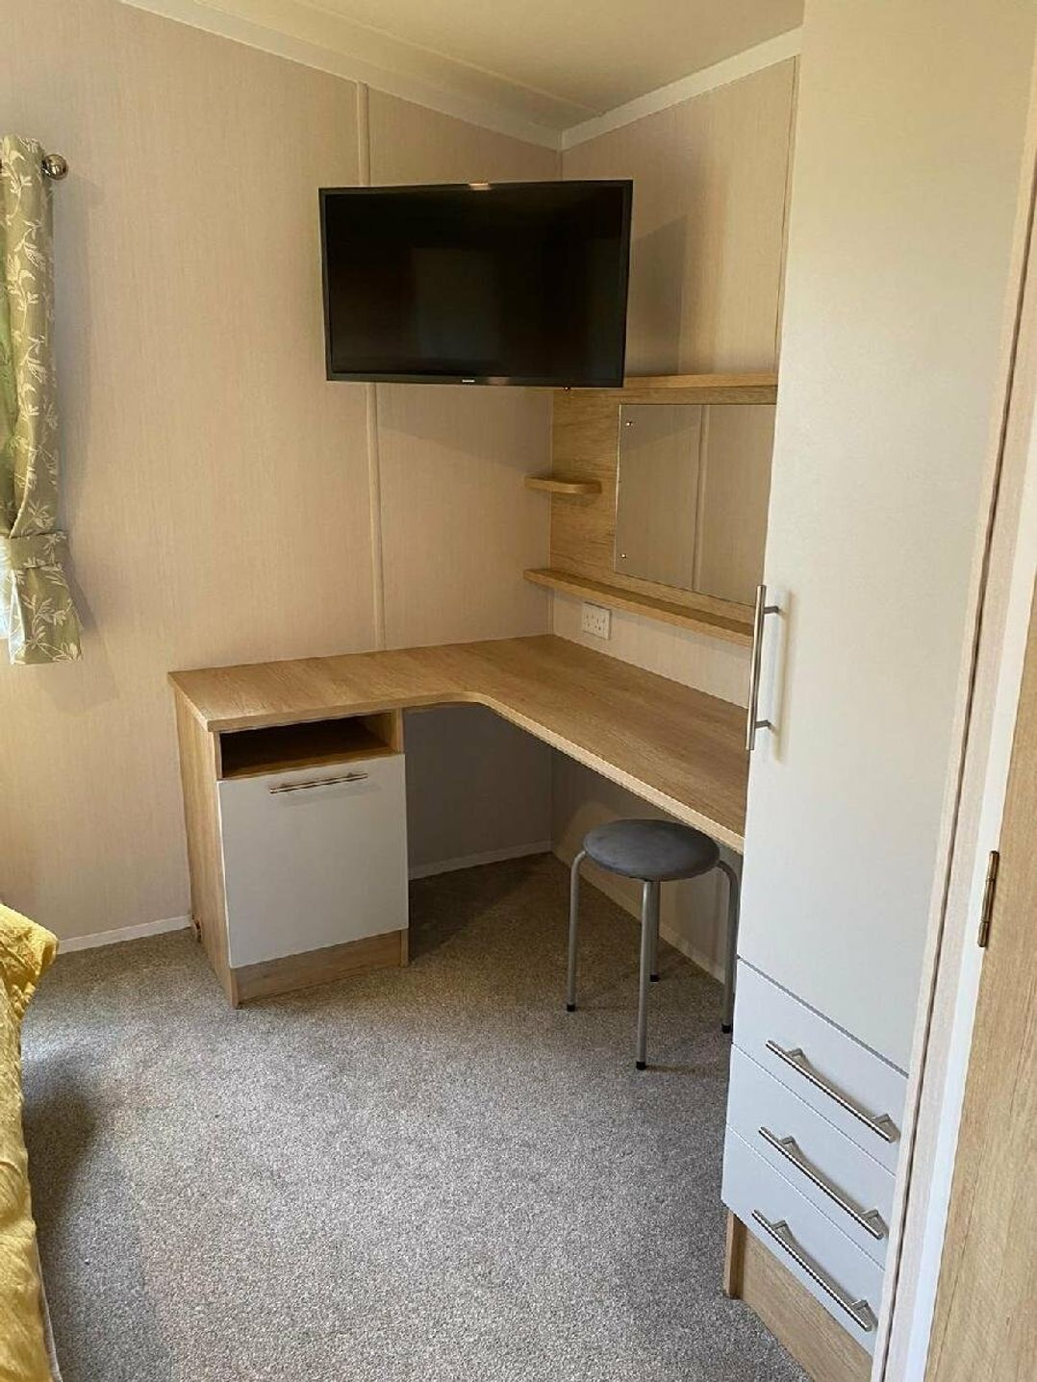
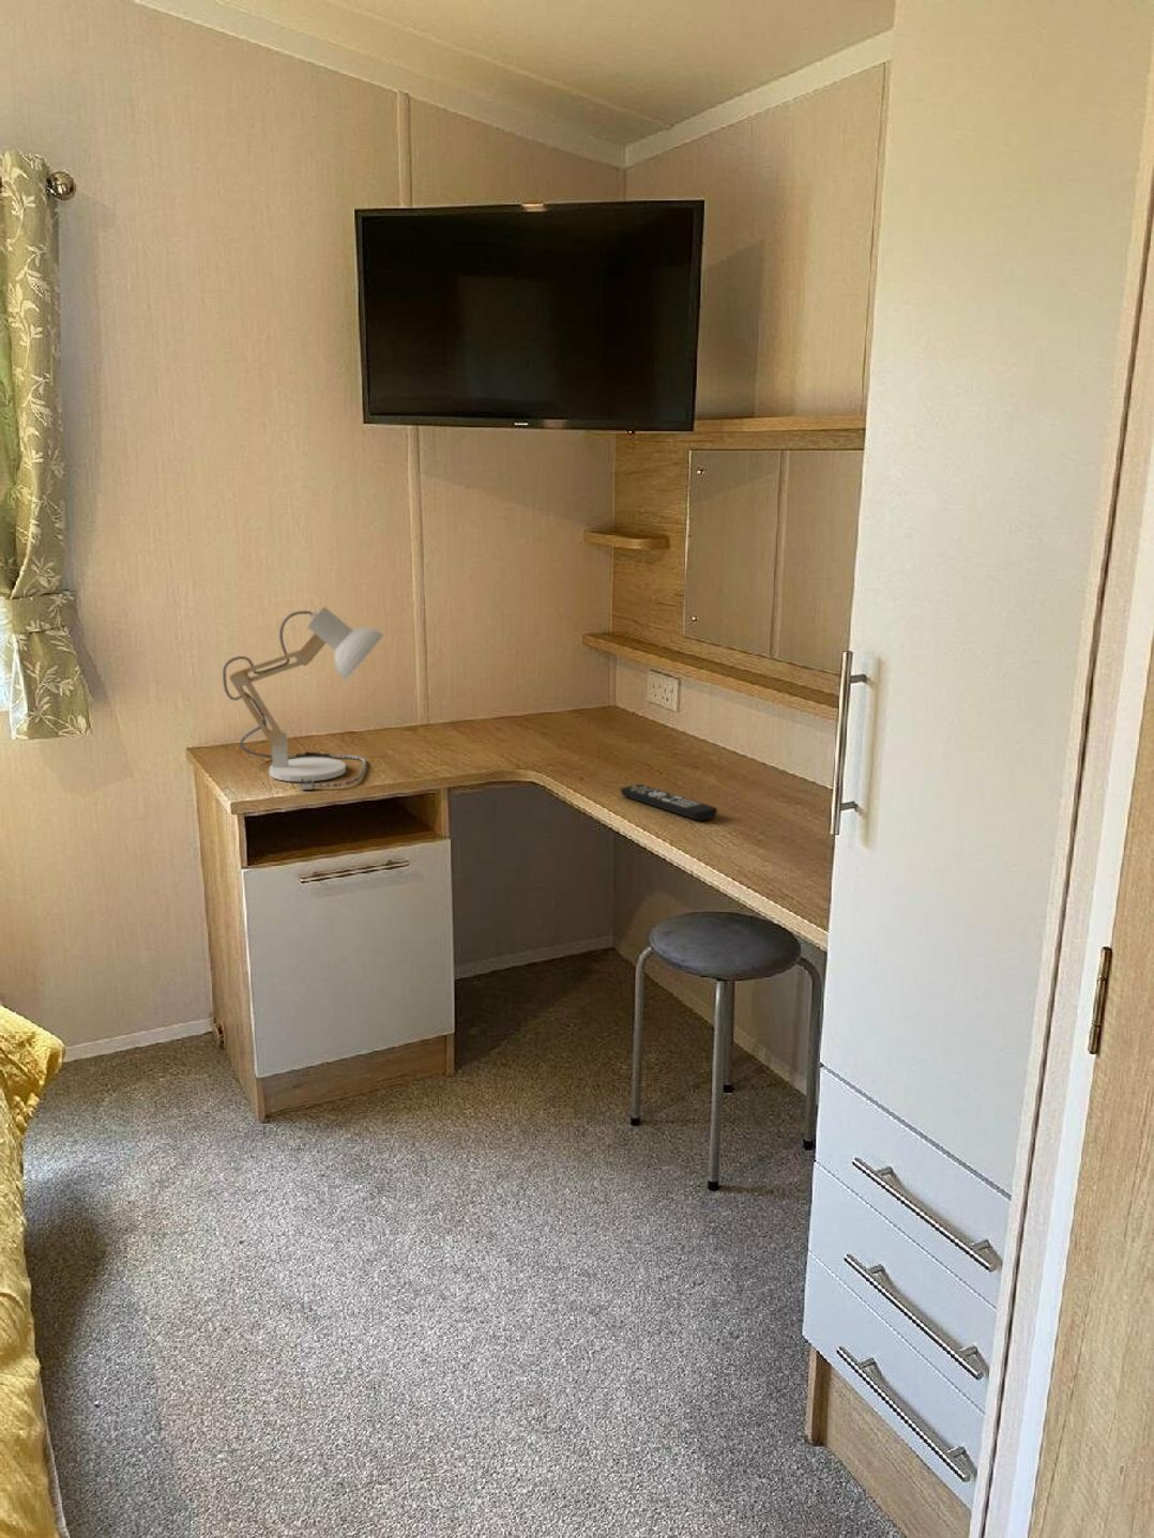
+ remote control (667, 801)
+ desk lamp (305, 664)
